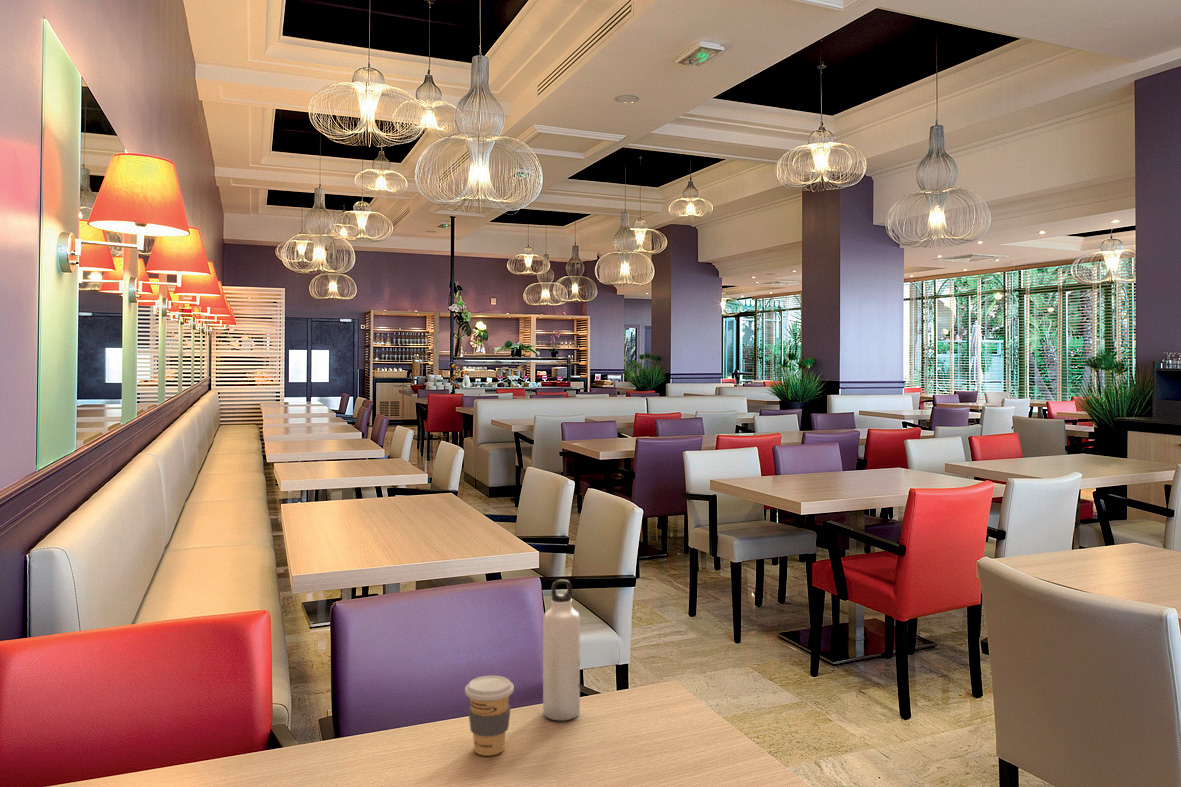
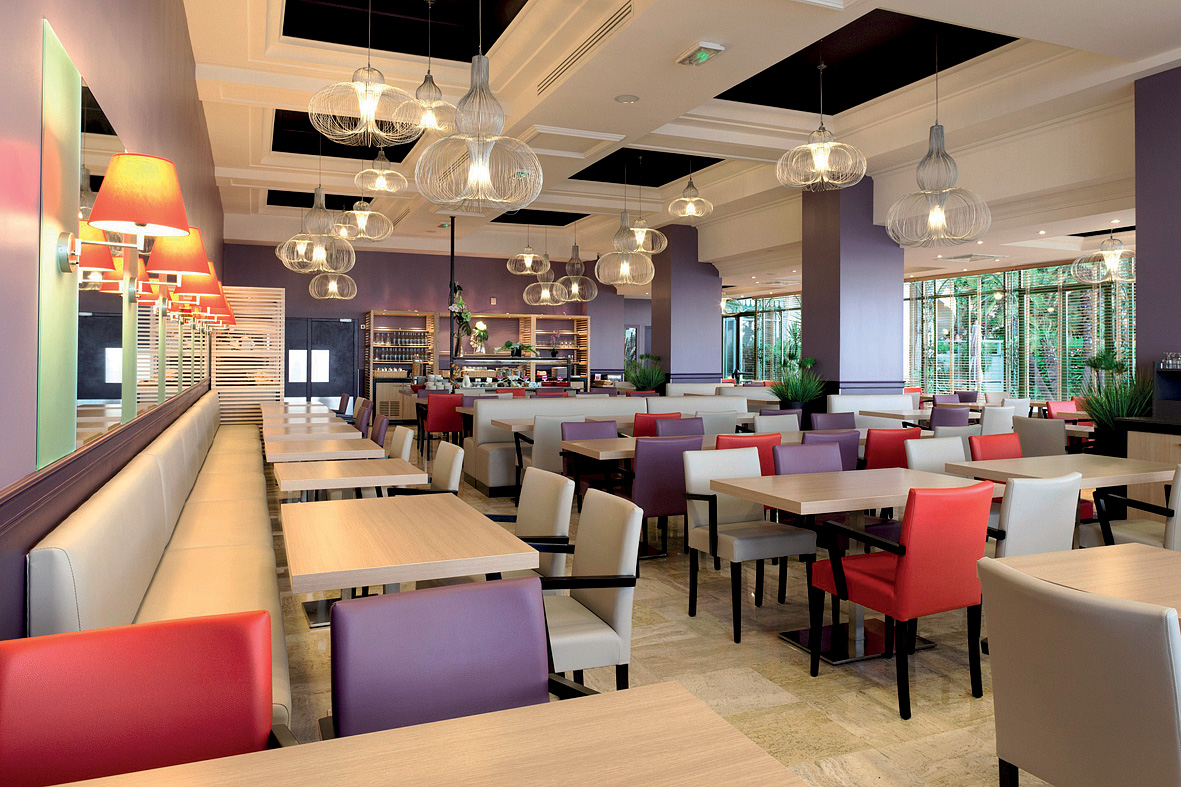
- coffee cup (489, 715)
- water bottle (561, 646)
